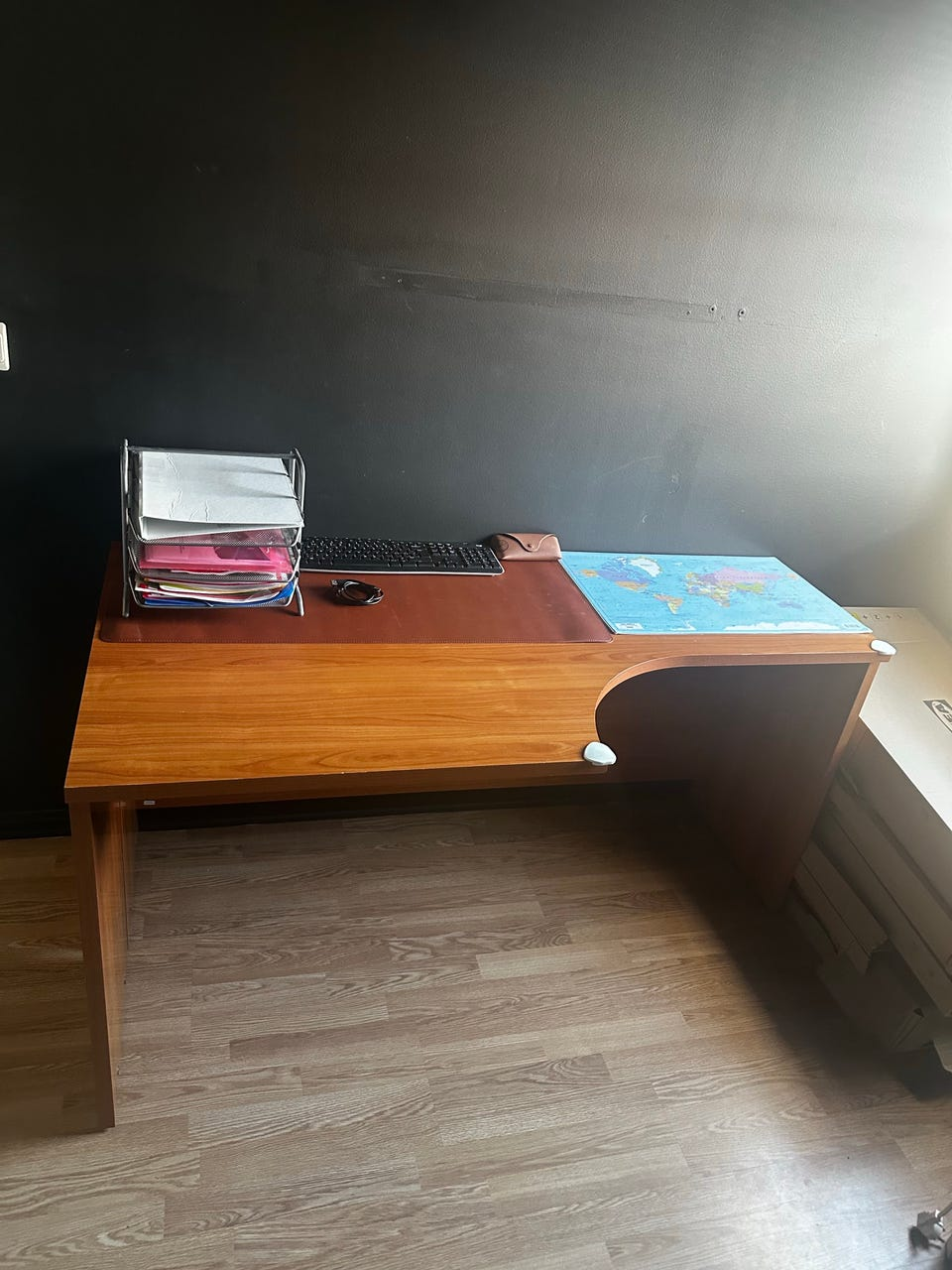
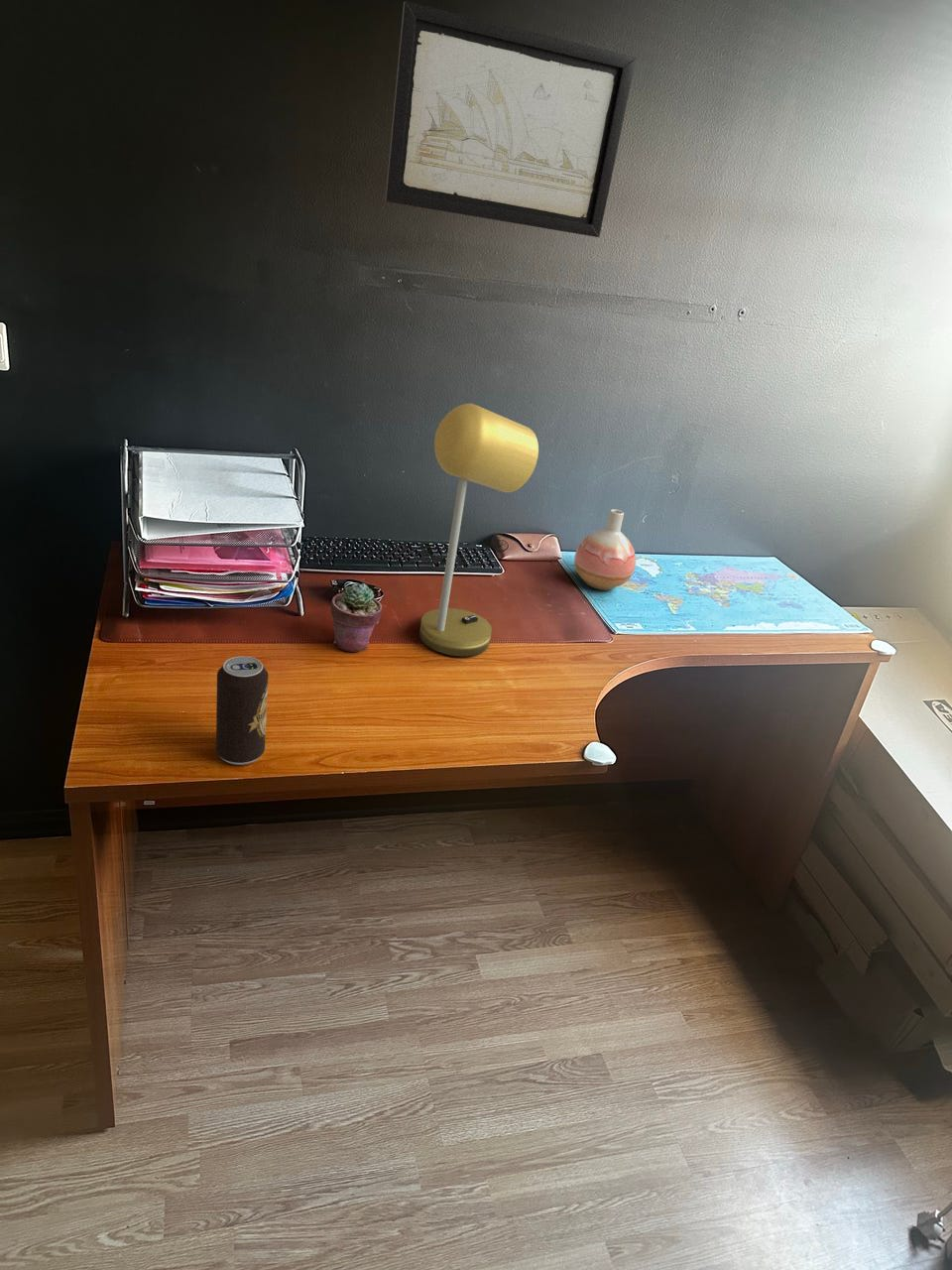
+ wall art (510, 129)
+ potted succulent (355, 615)
+ beverage can (241, 710)
+ vase (608, 549)
+ desk lamp (460, 524)
